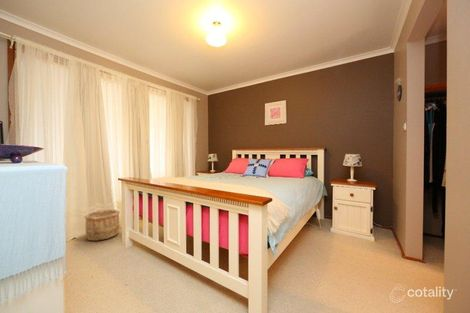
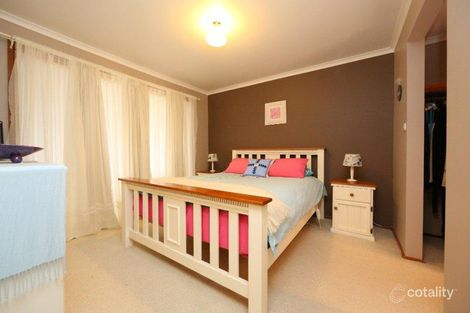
- wooden bucket (103, 224)
